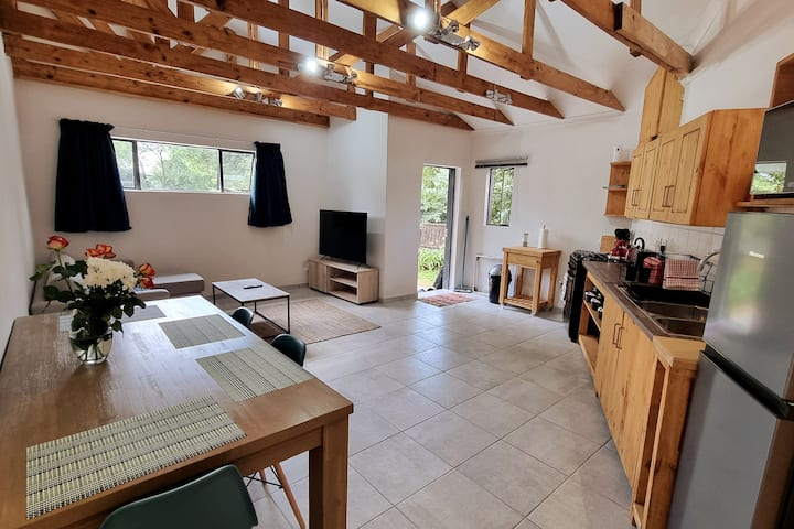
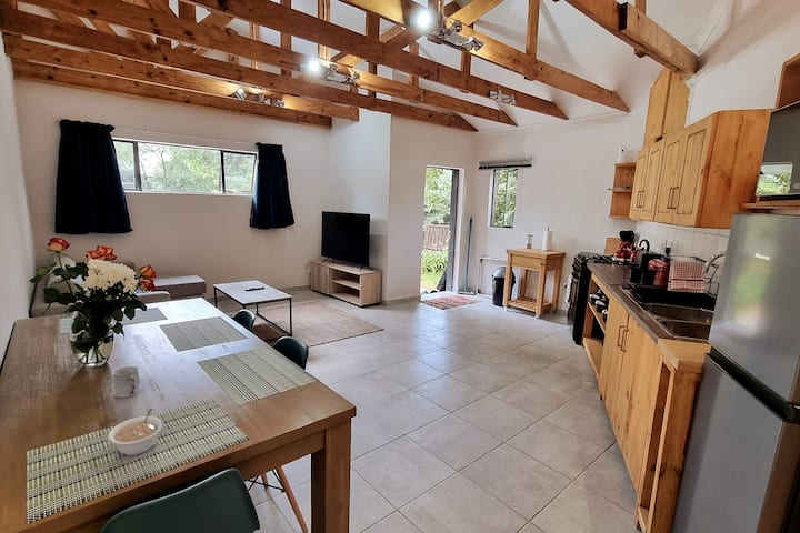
+ legume (136, 434)
+ cup (128, 382)
